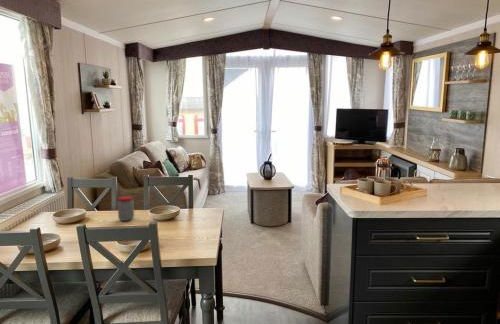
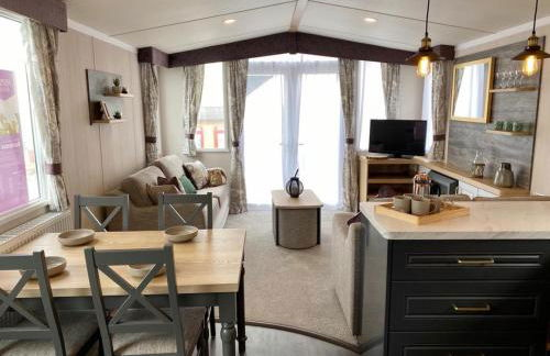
- jar (125, 208)
